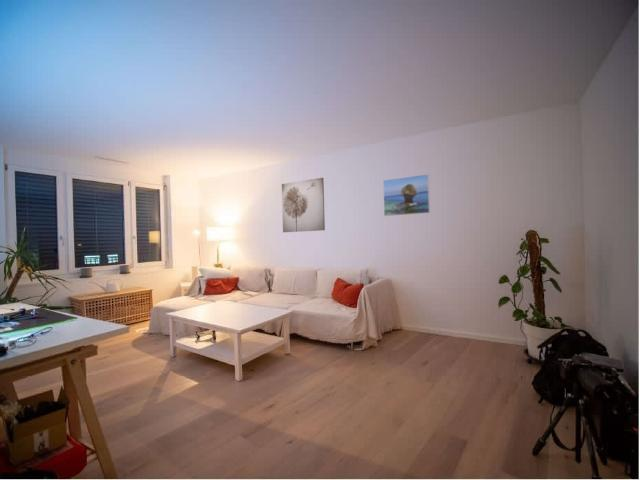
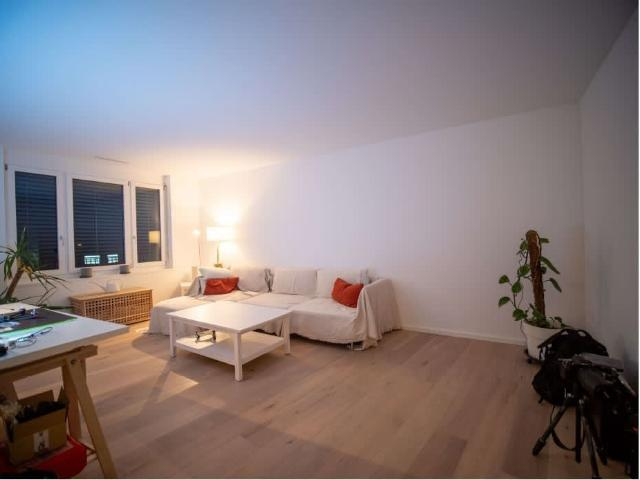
- wall art (302, 206)
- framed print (405, 196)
